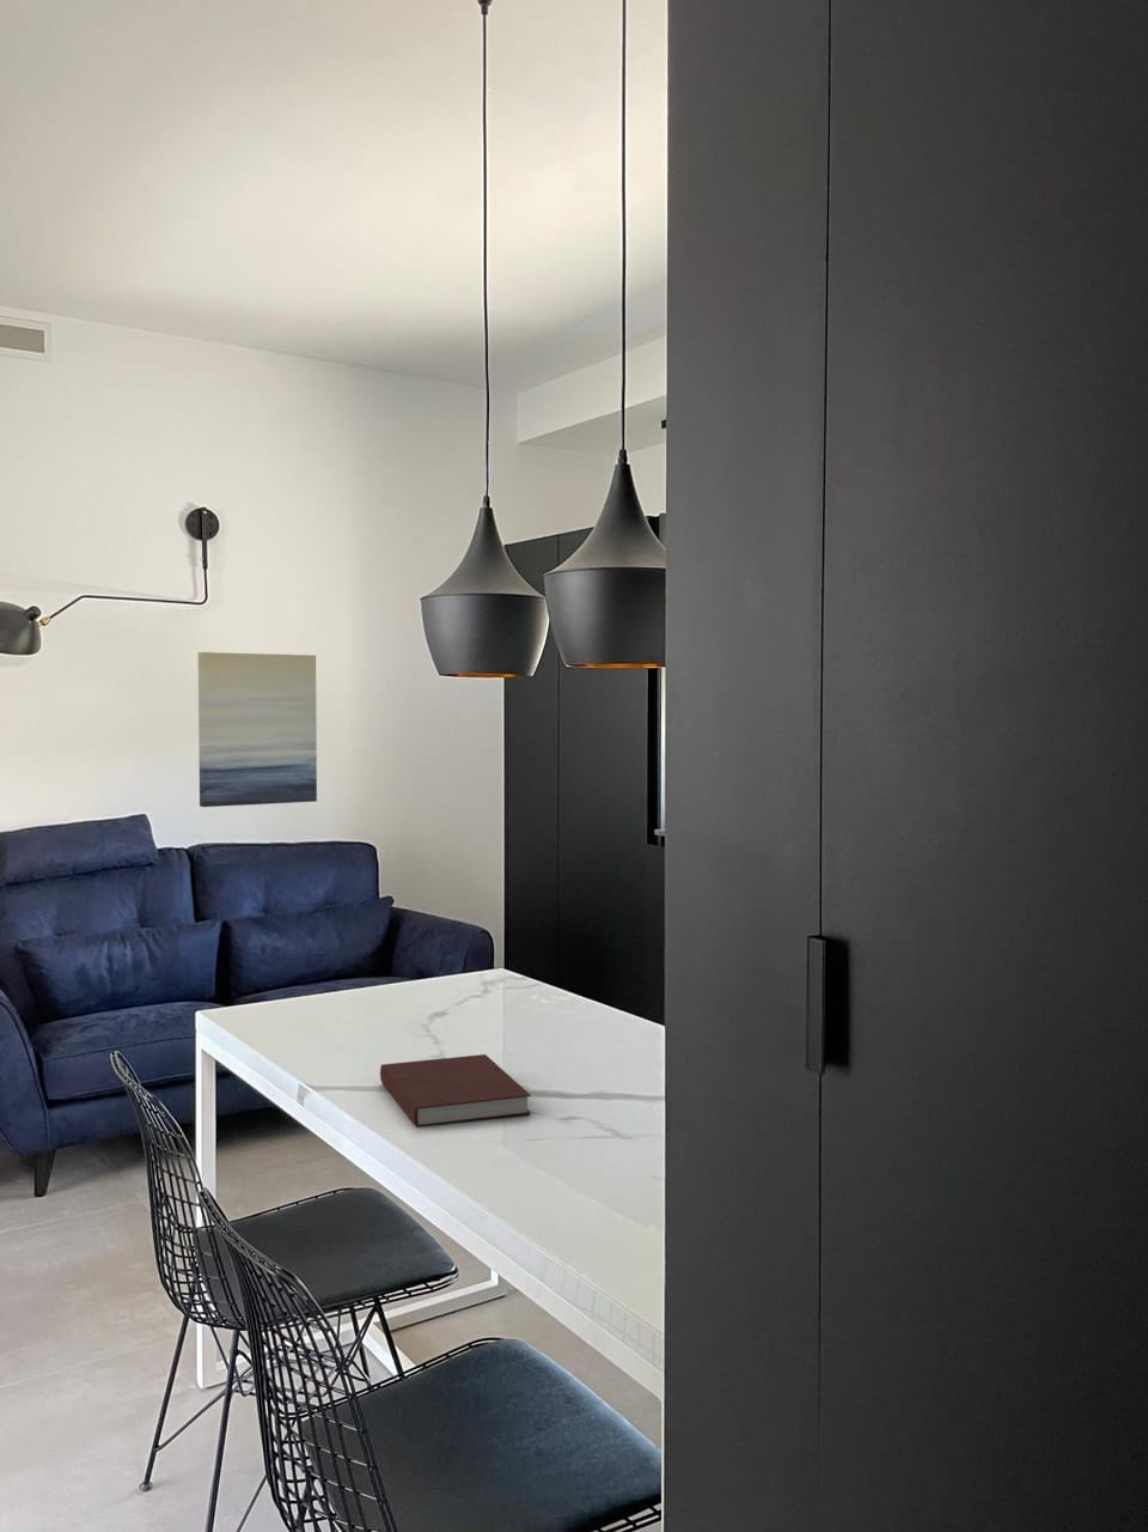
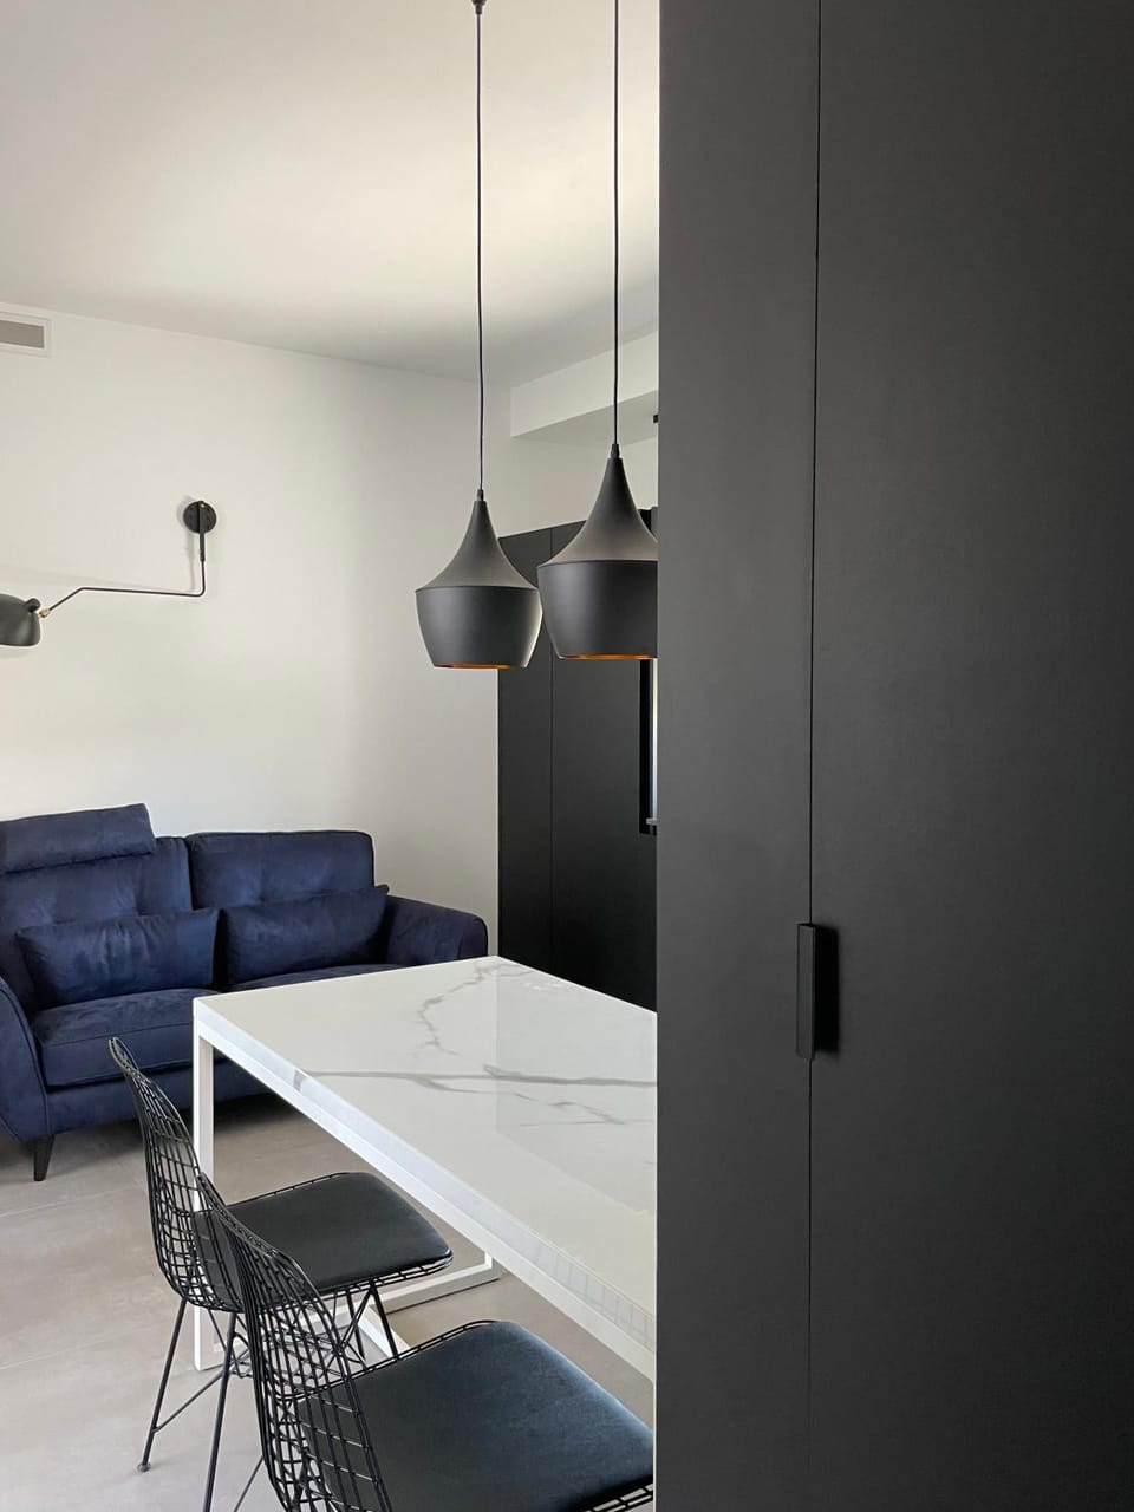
- wall art (258, 729)
- notebook (452, 1088)
